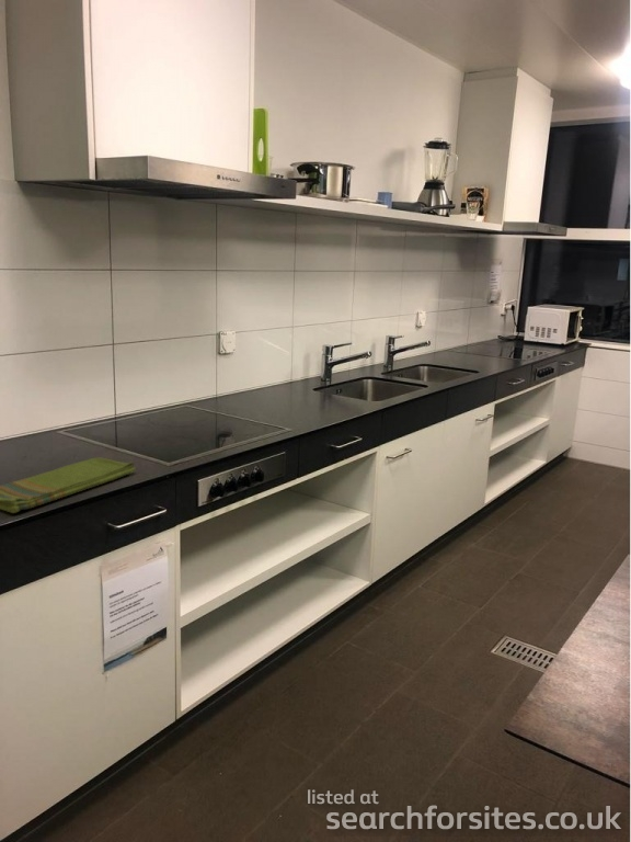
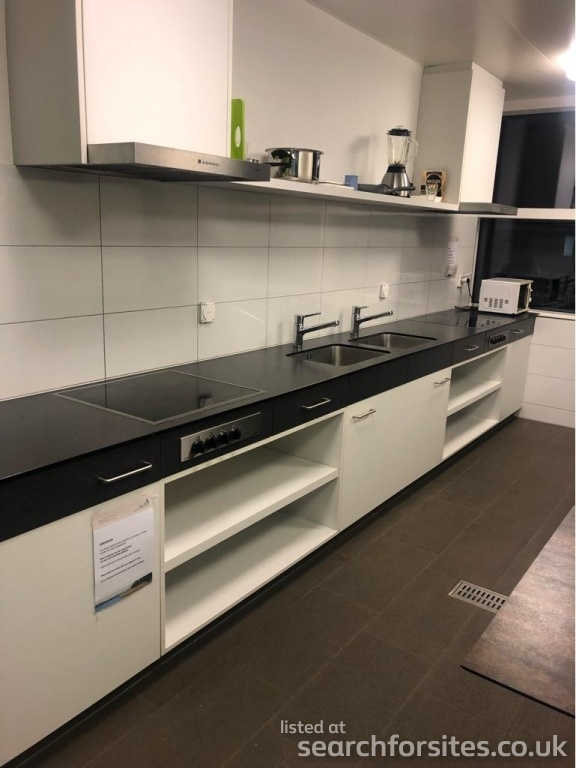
- dish towel (58, 479)
